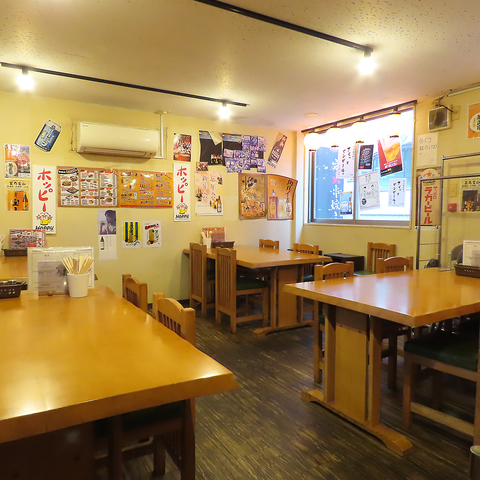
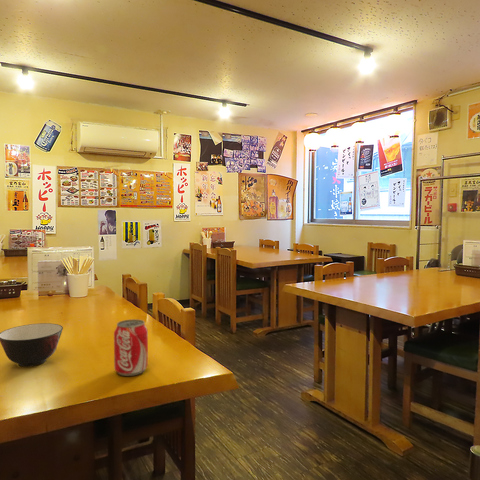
+ soup bowl (32, 346)
+ beverage can (131, 346)
